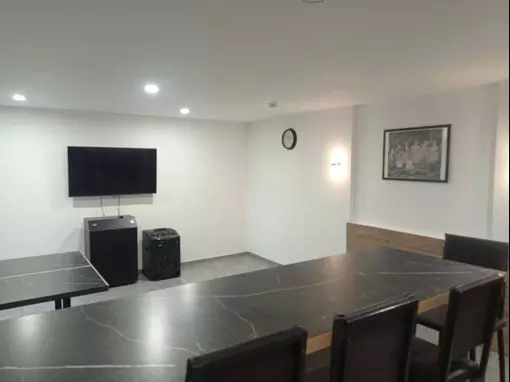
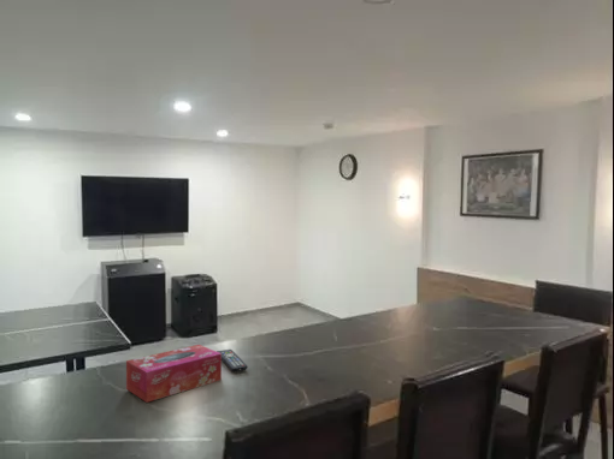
+ remote control (230, 359)
+ tissue box (175, 370)
